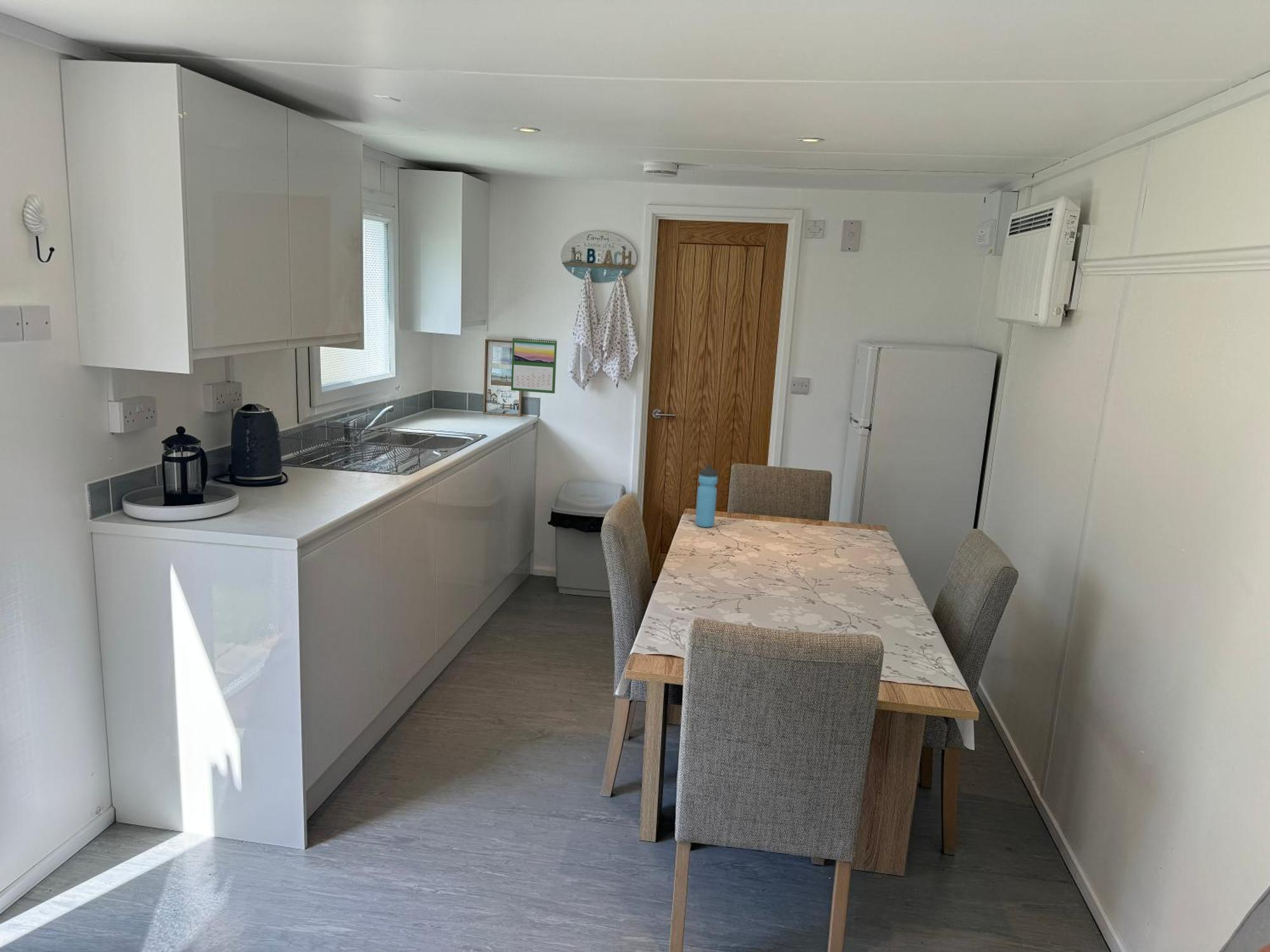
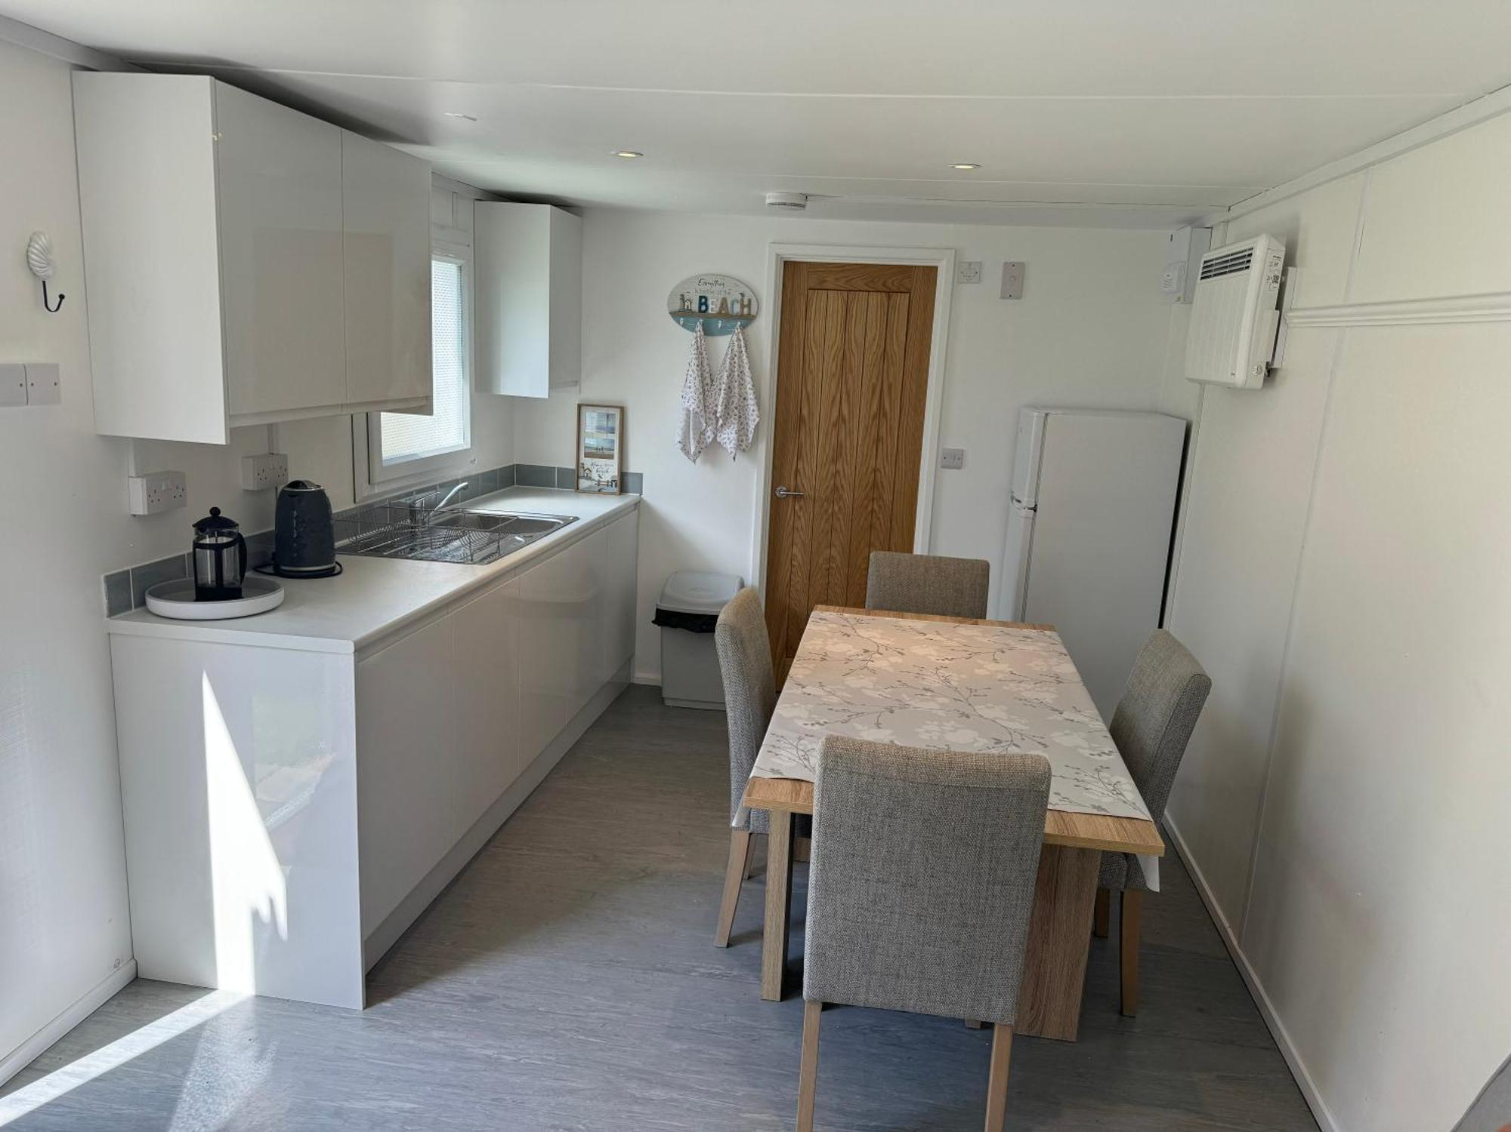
- calendar (533, 364)
- water bottle (707, 495)
